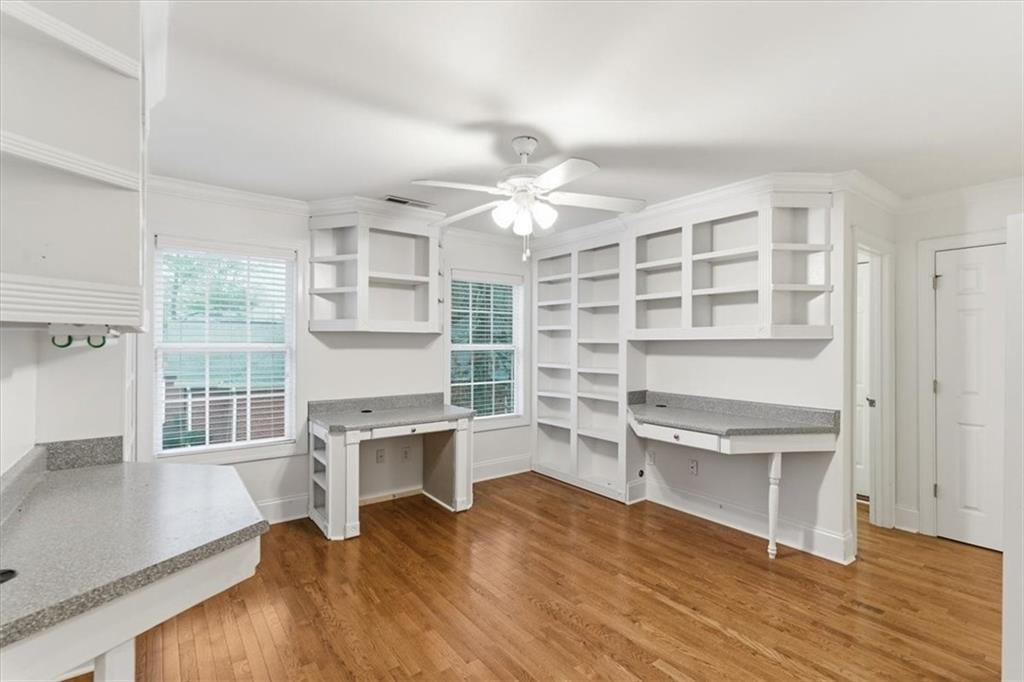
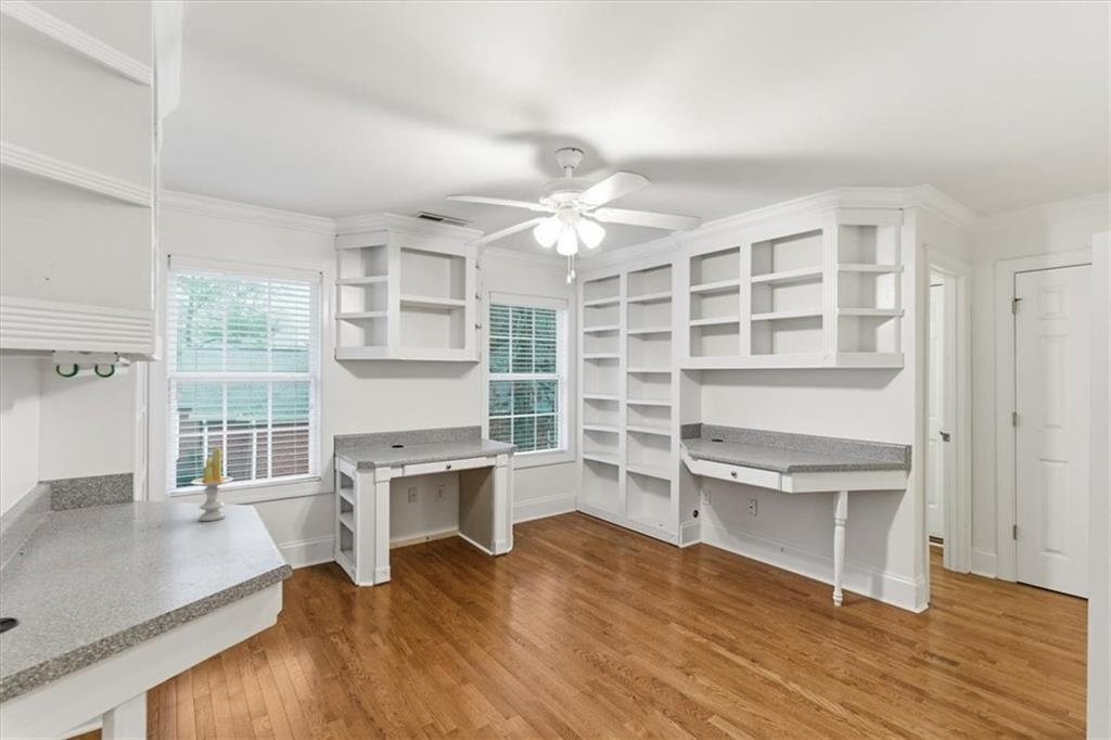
+ candle (212, 482)
